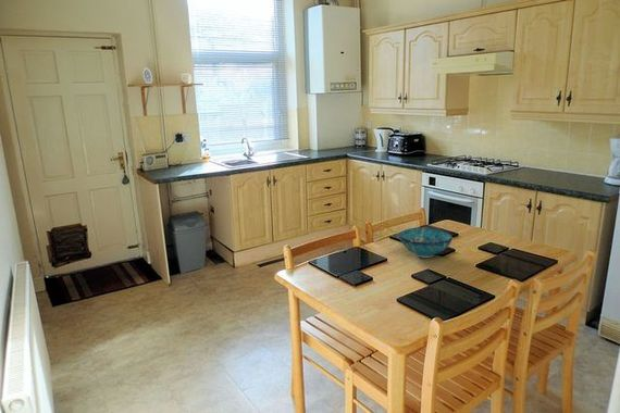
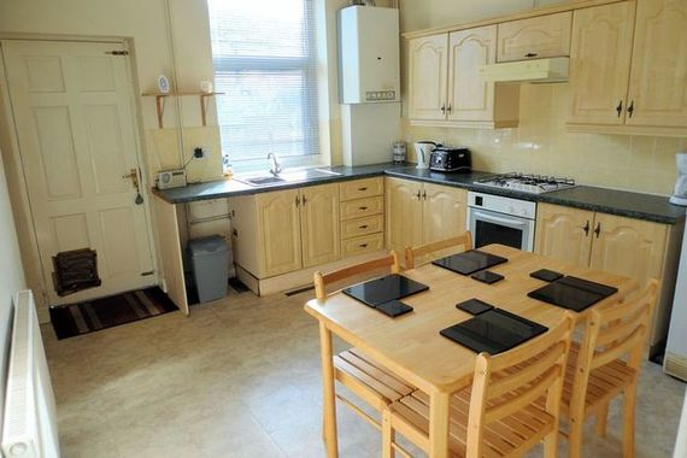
- bowl (424, 245)
